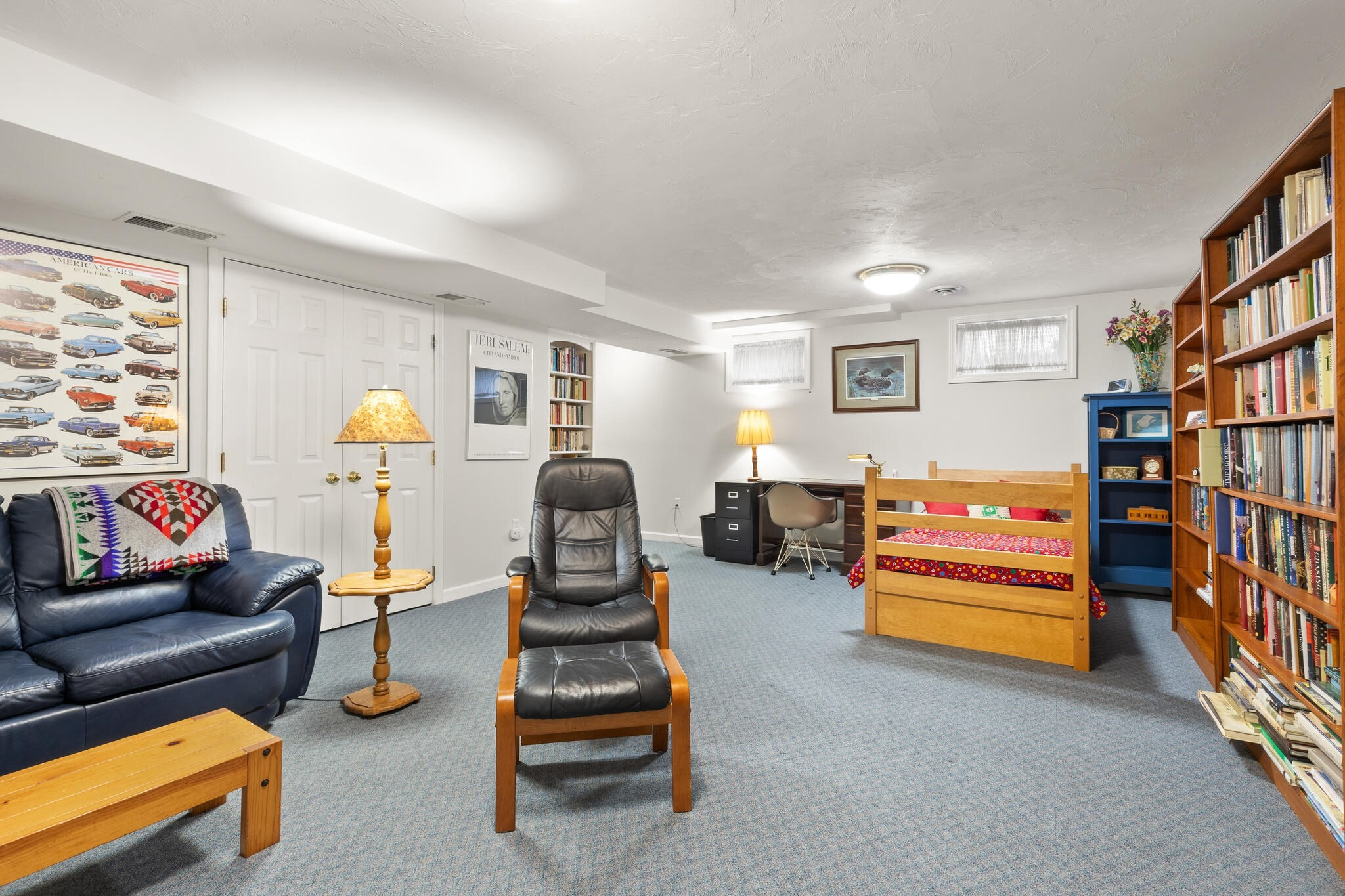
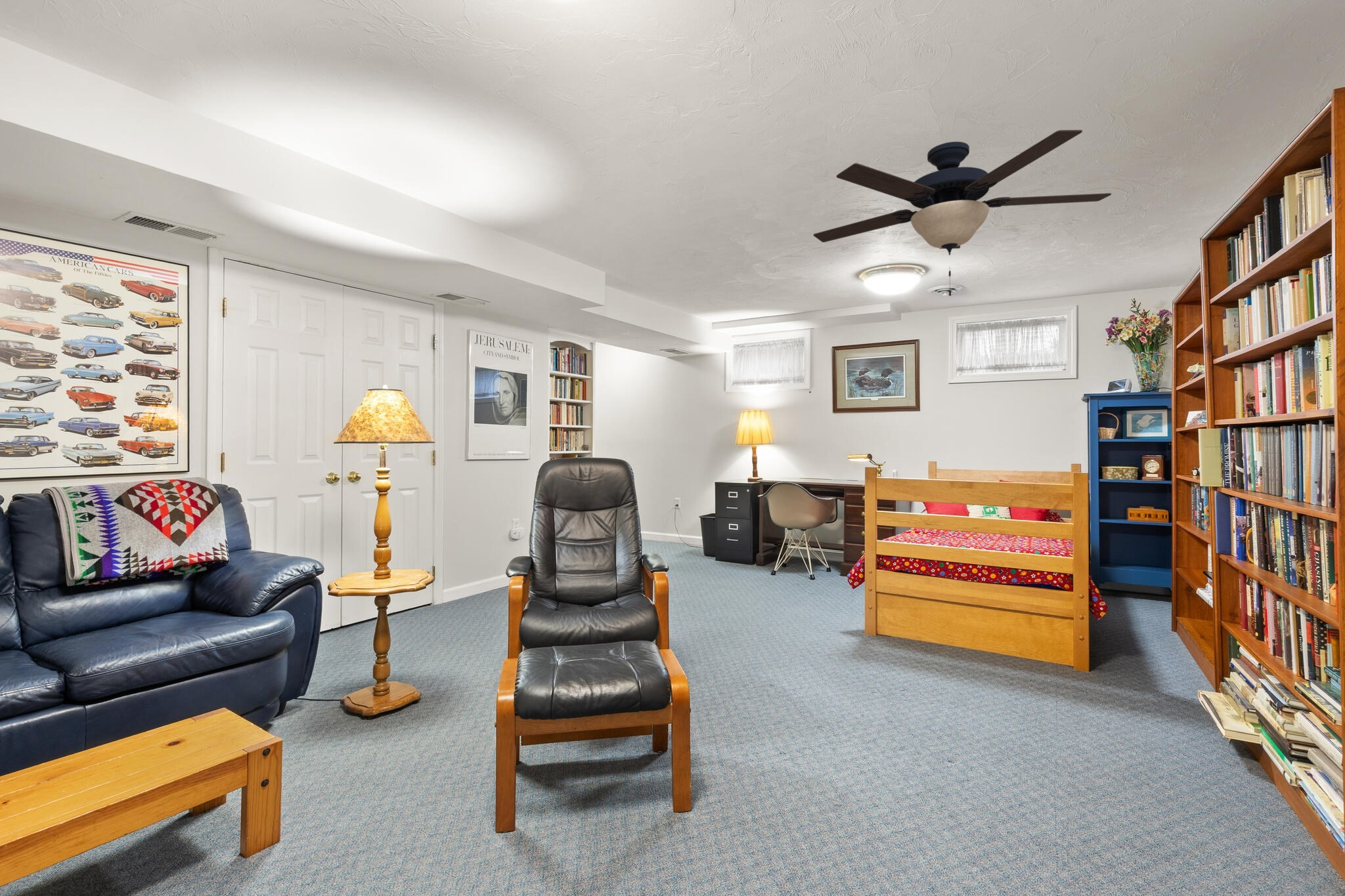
+ ceiling fan (949, 226)
